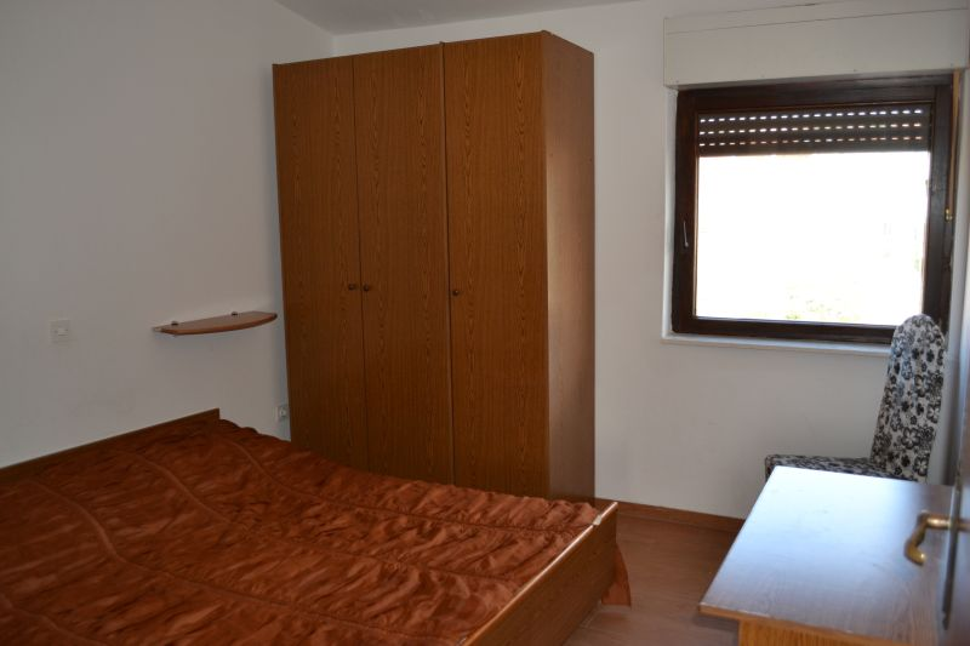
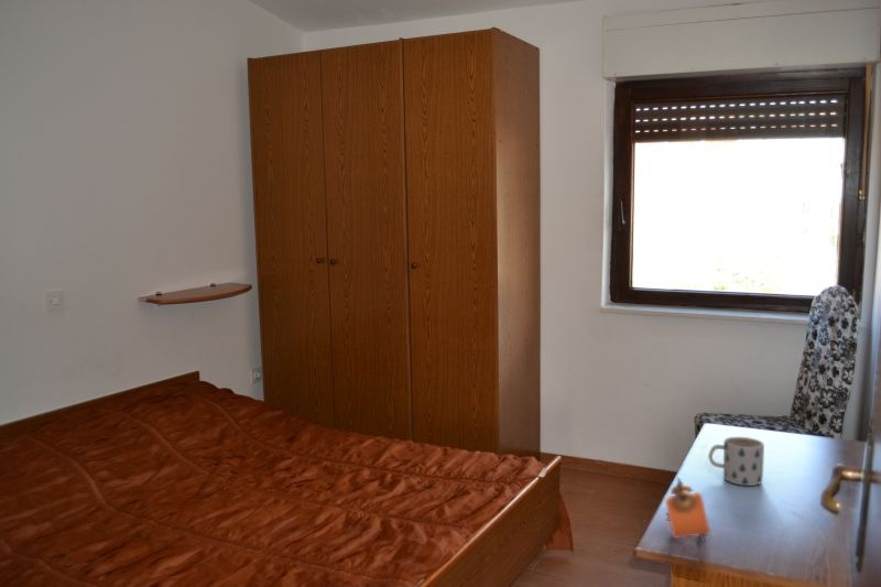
+ mug (736, 459)
+ alarm clock (687, 508)
